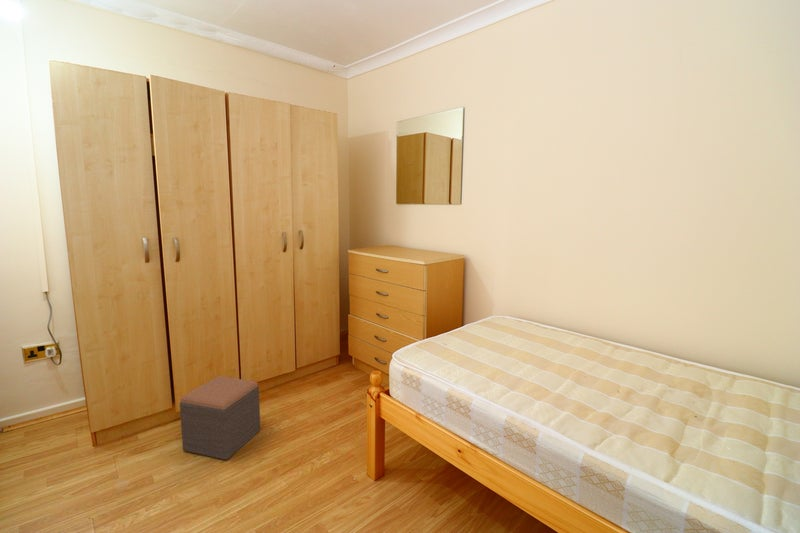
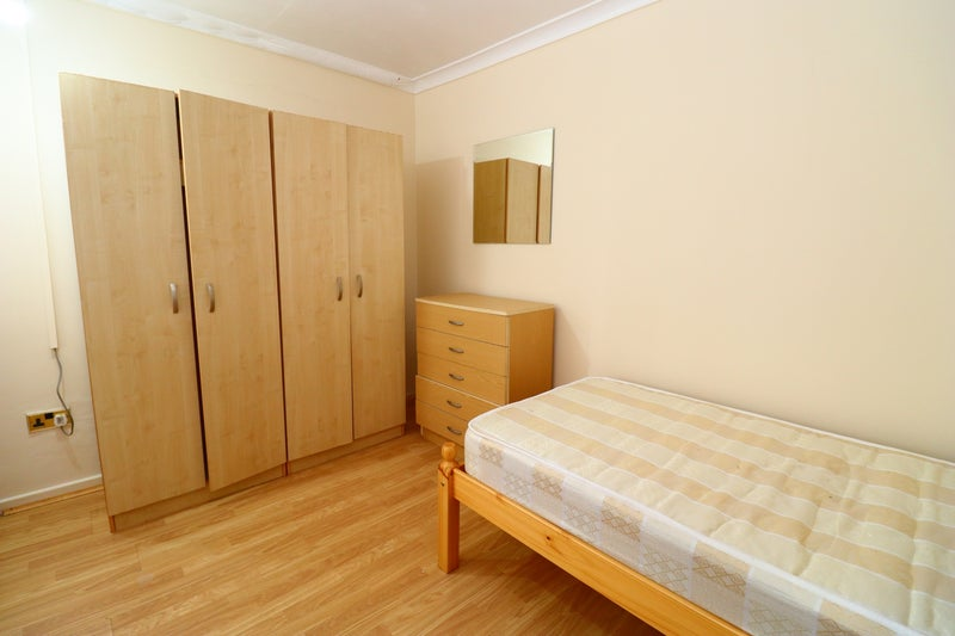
- footstool (222, 413)
